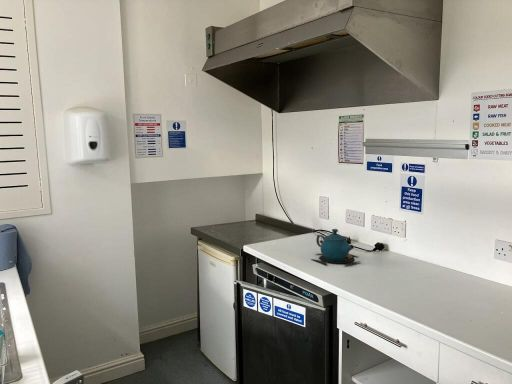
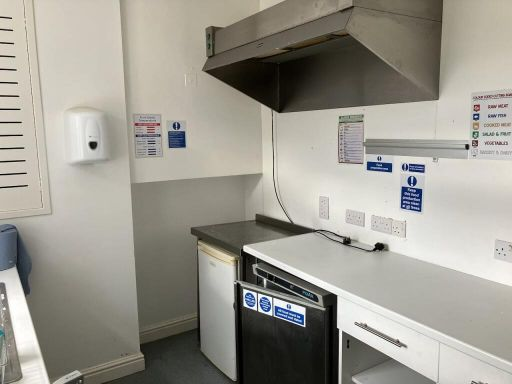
- teapot (335, 243)
